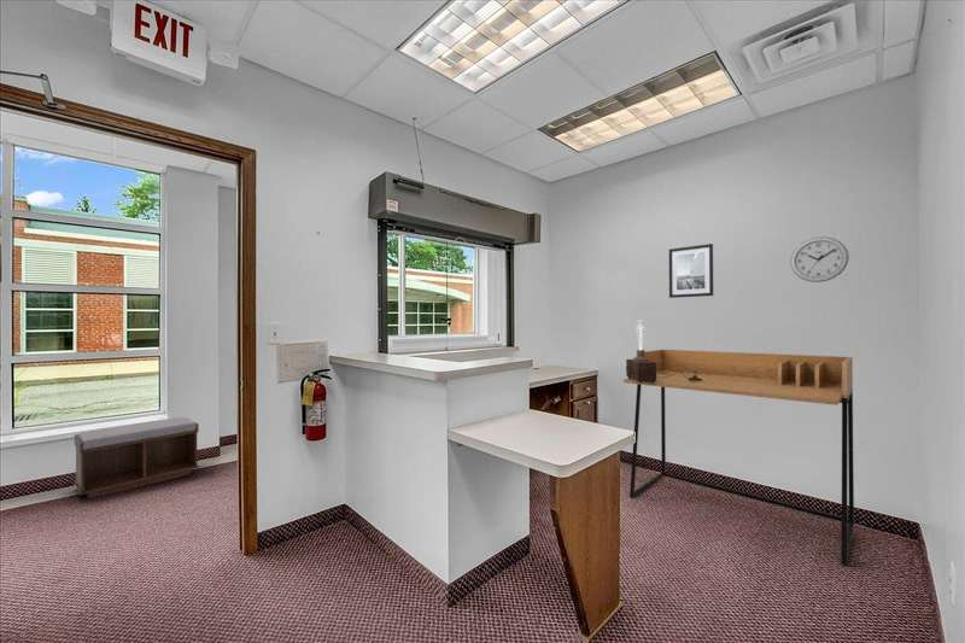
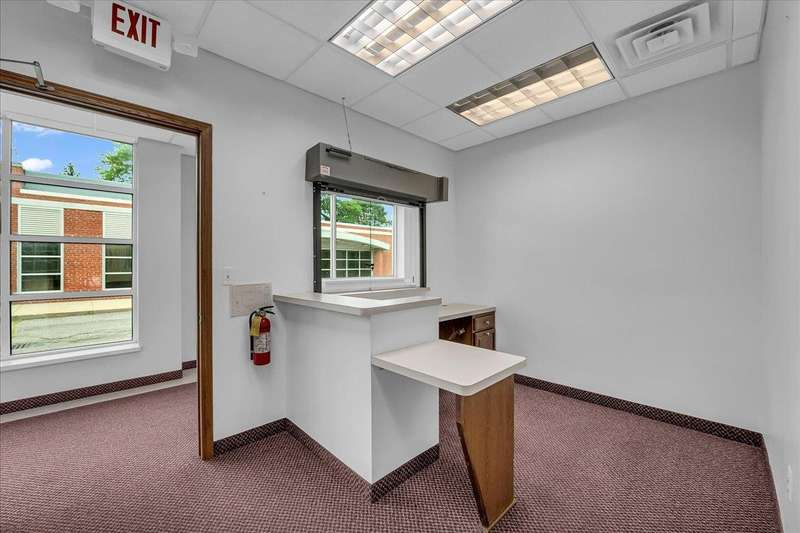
- desk (730, 393)
- bench (139, 454)
- table lamp (655, 362)
- wall art (690, 271)
- wall clock (818, 259)
